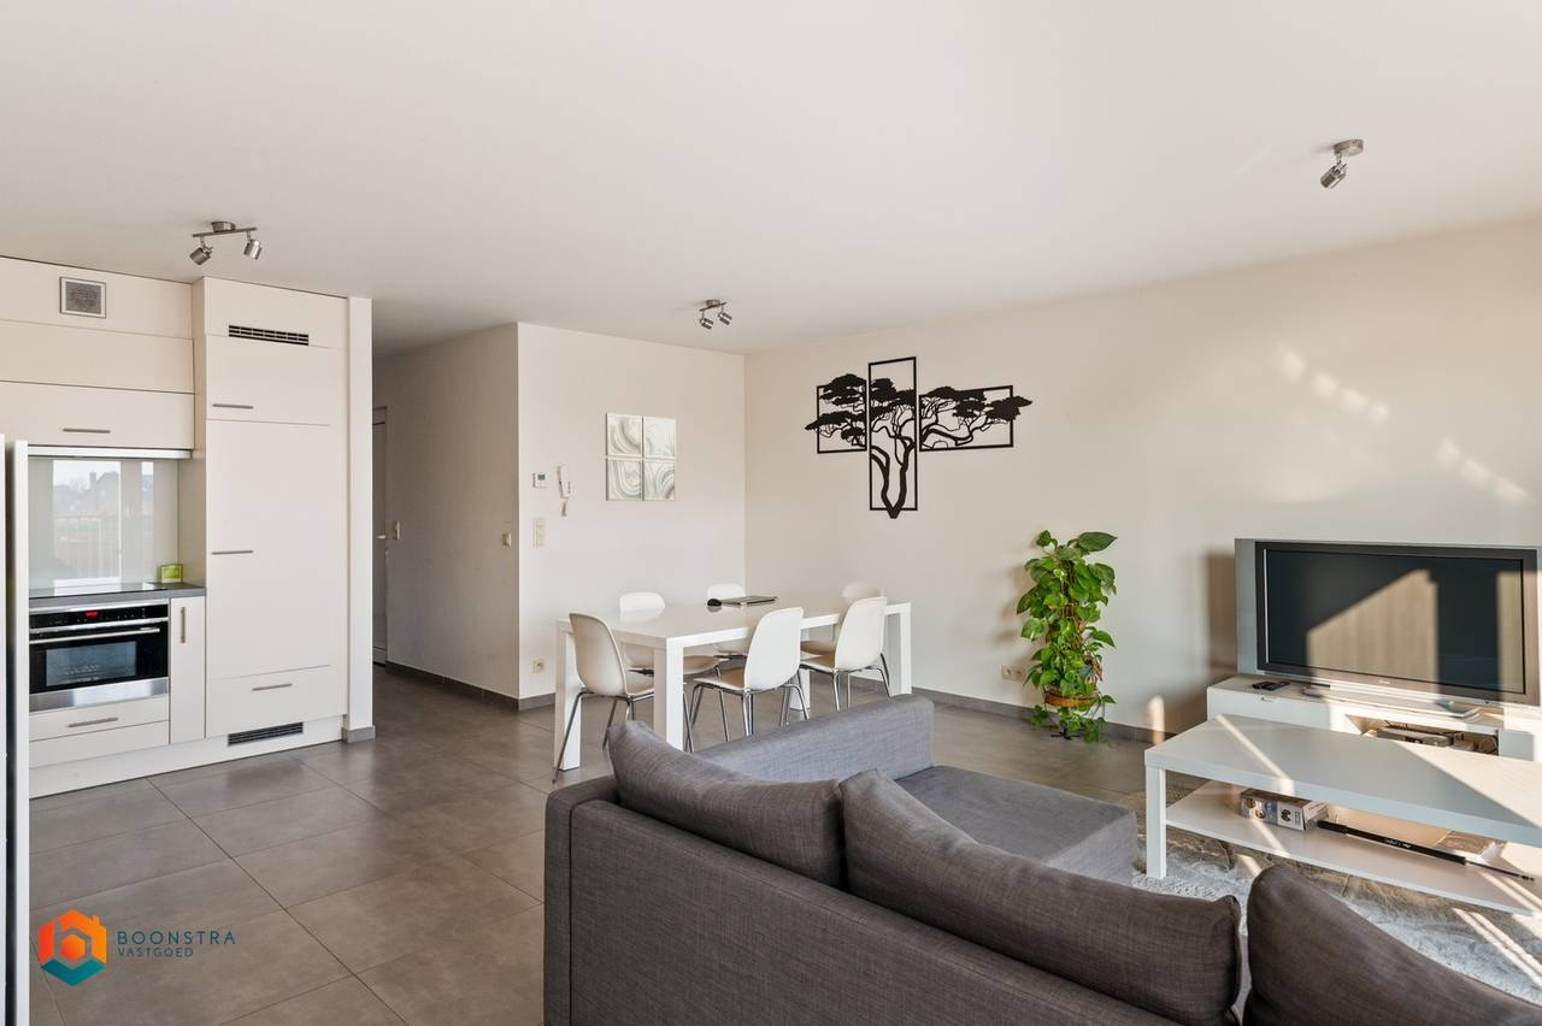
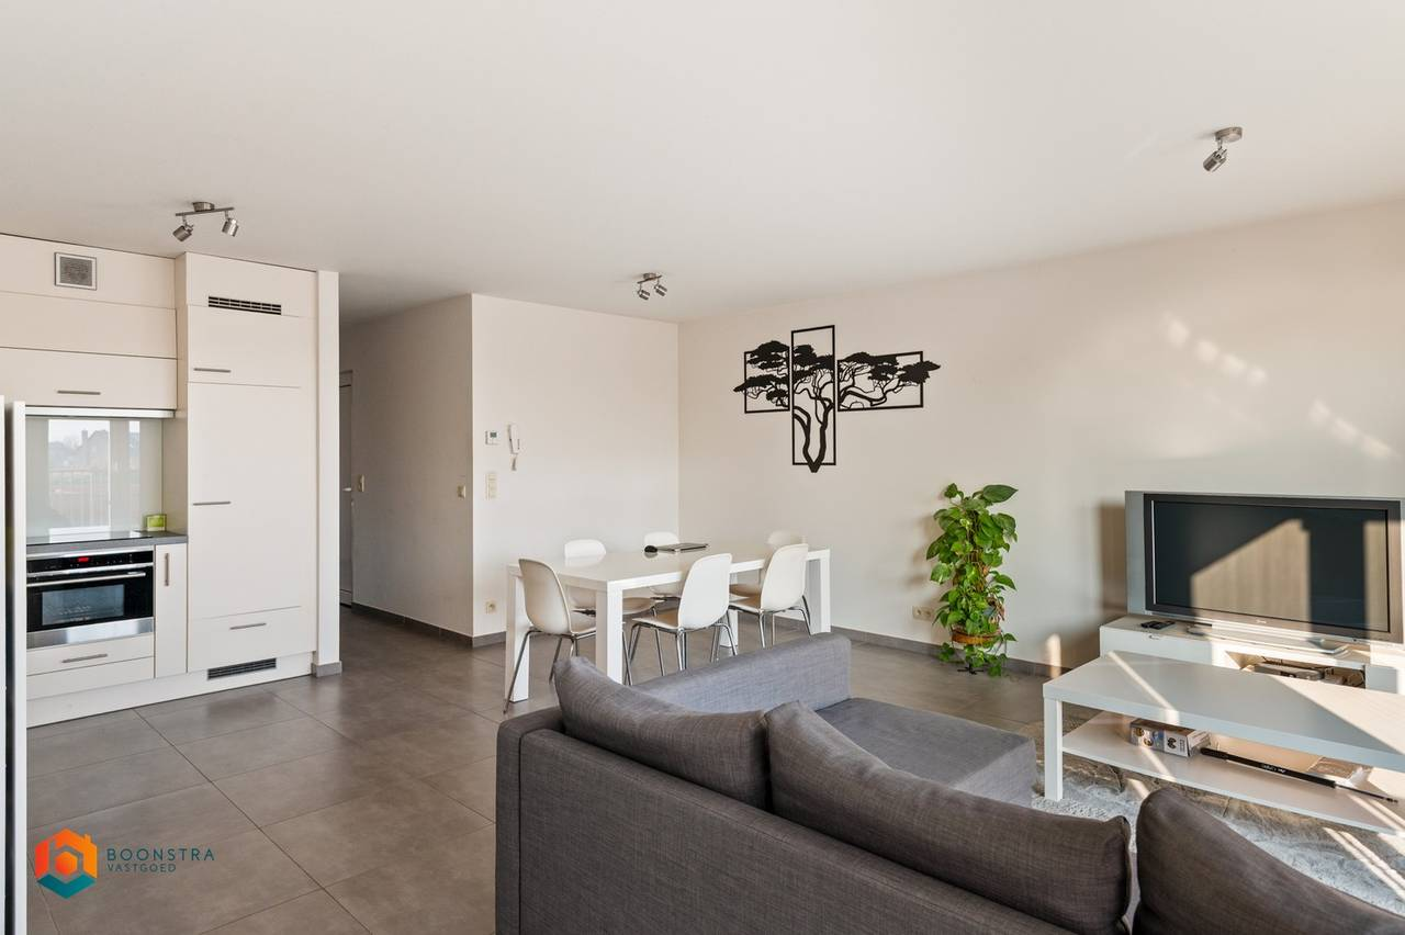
- wall art (641, 460)
